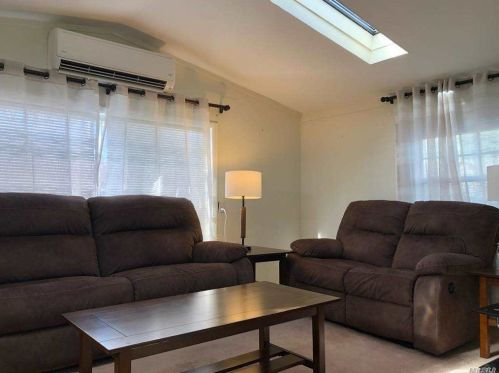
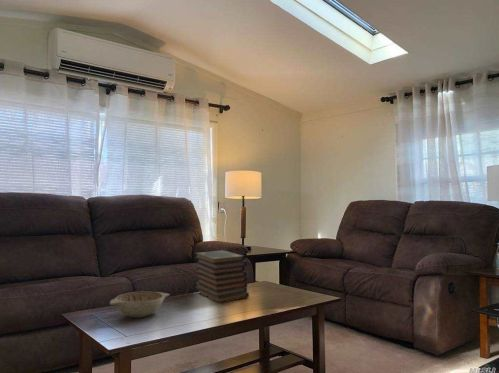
+ decorative bowl (140, 305)
+ book stack (220, 274)
